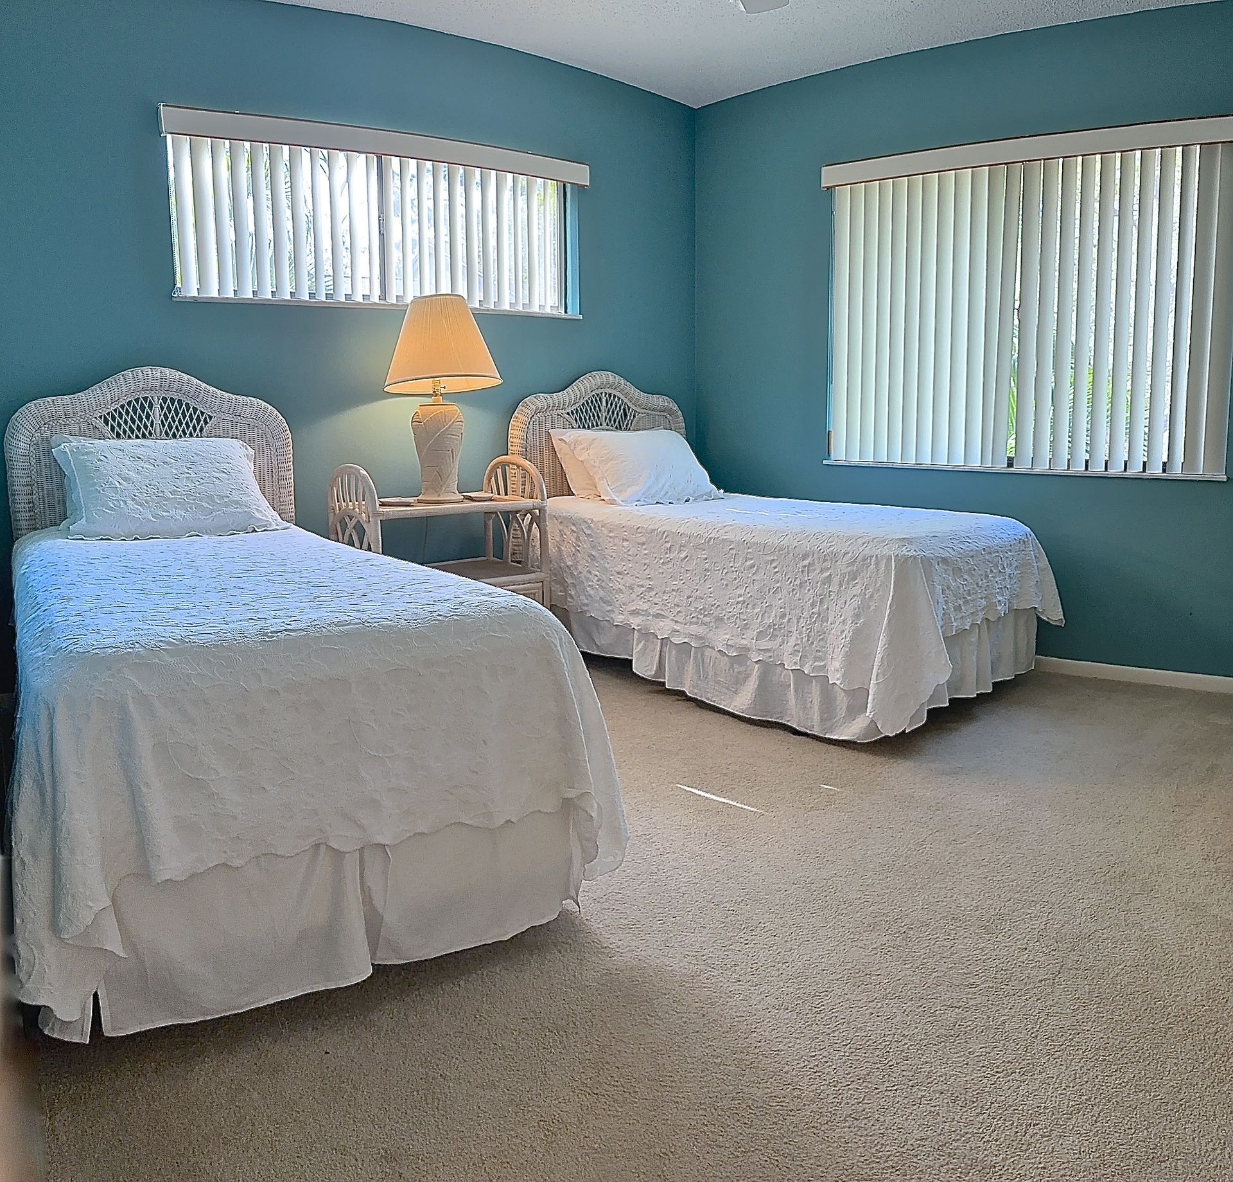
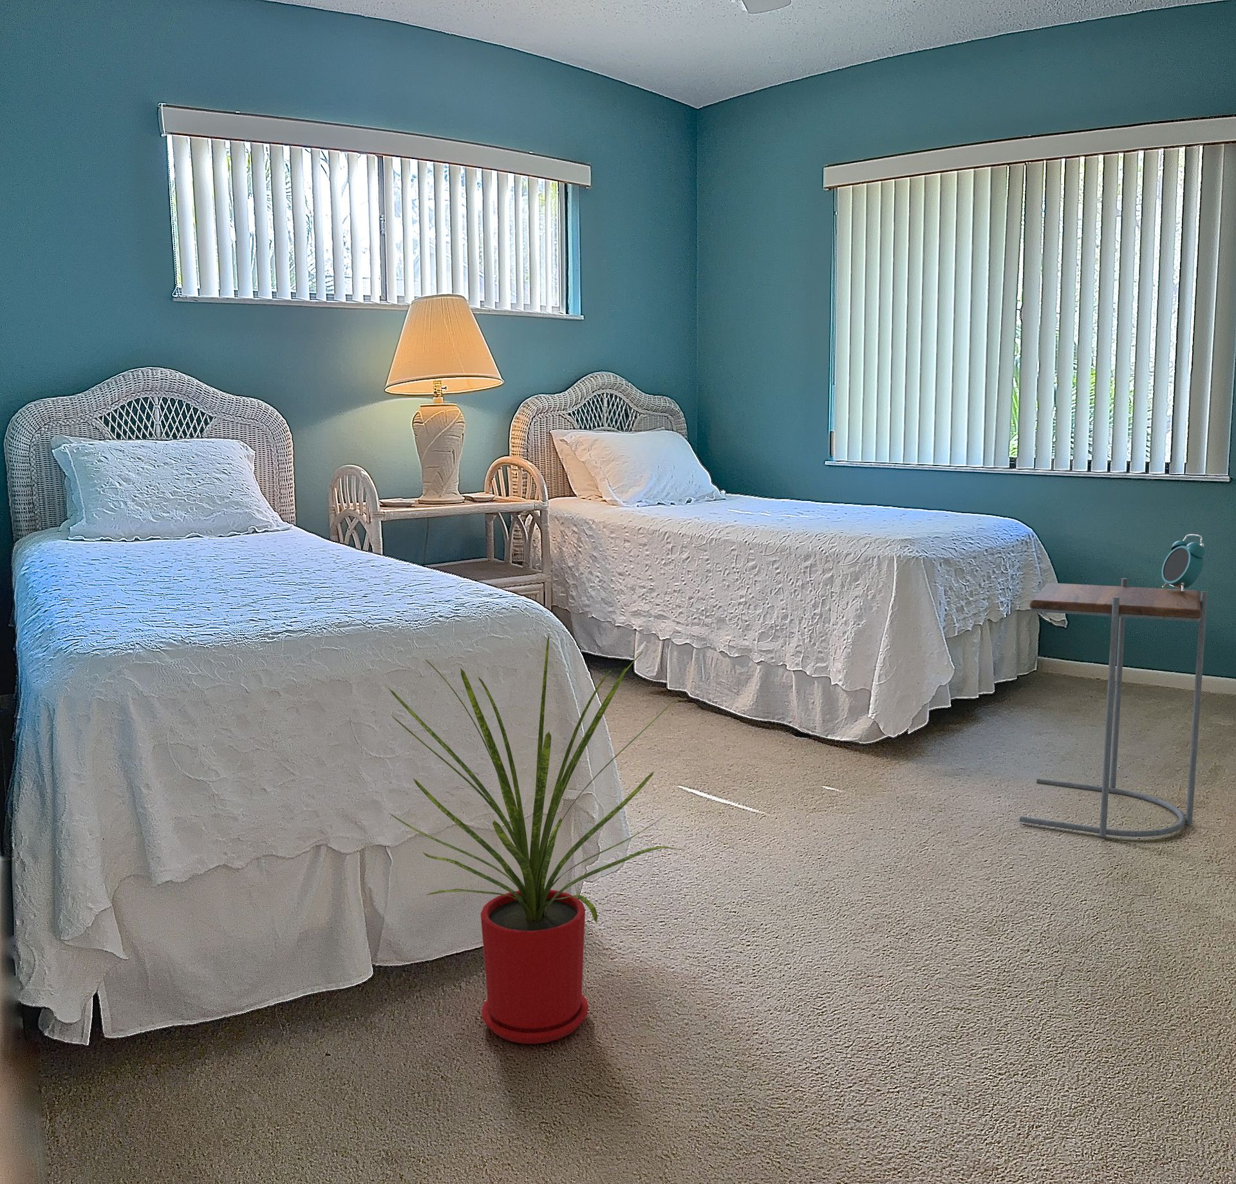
+ alarm clock (1181, 562)
+ side table (1114, 701)
+ house plant (531, 838)
